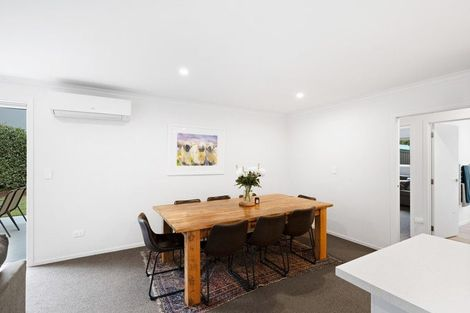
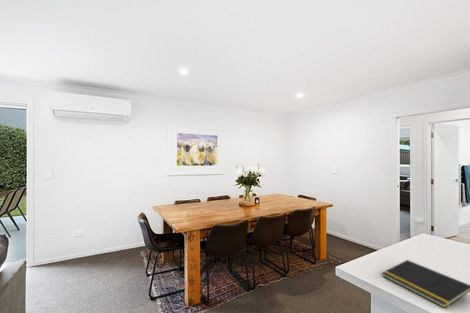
+ notepad (423, 280)
